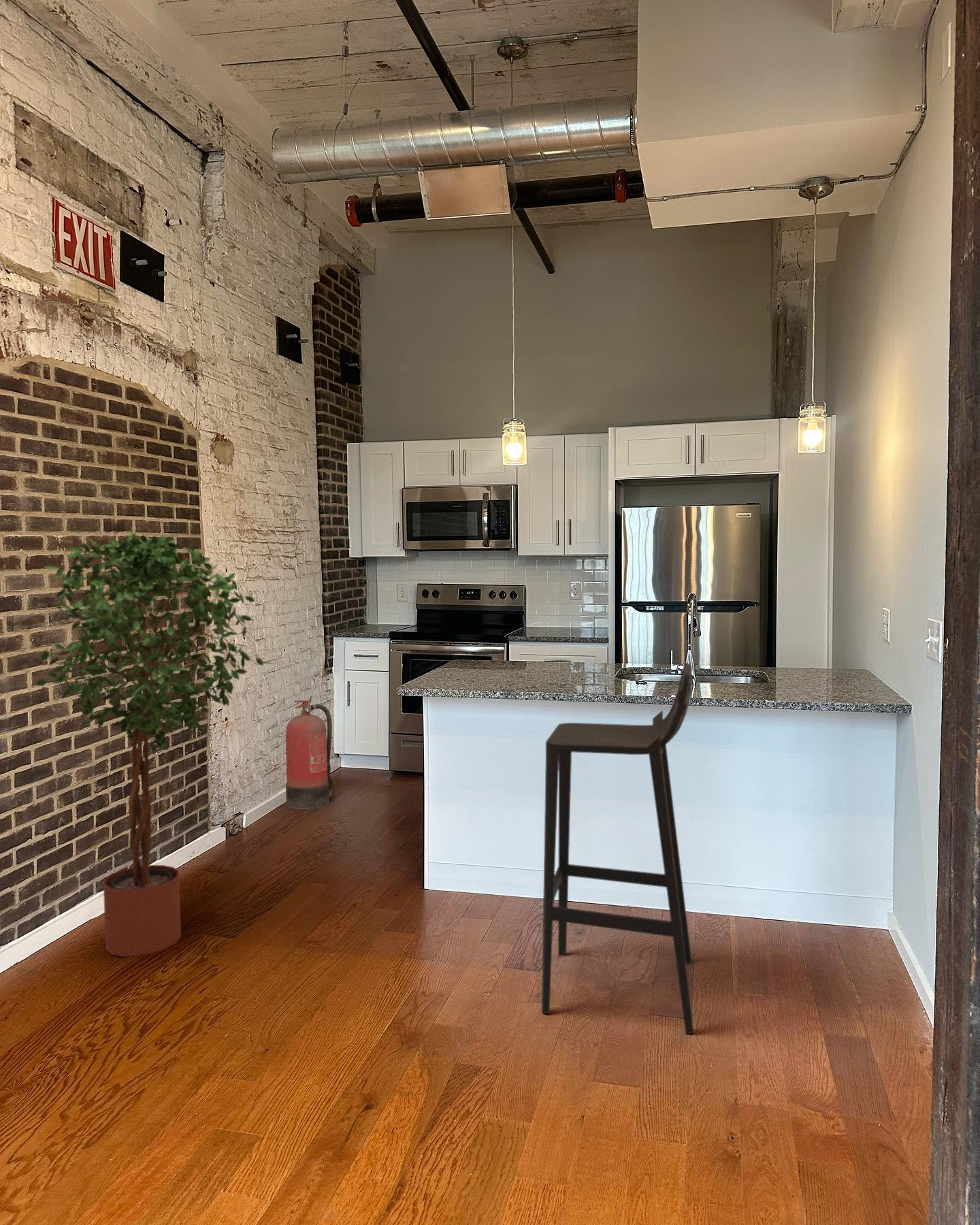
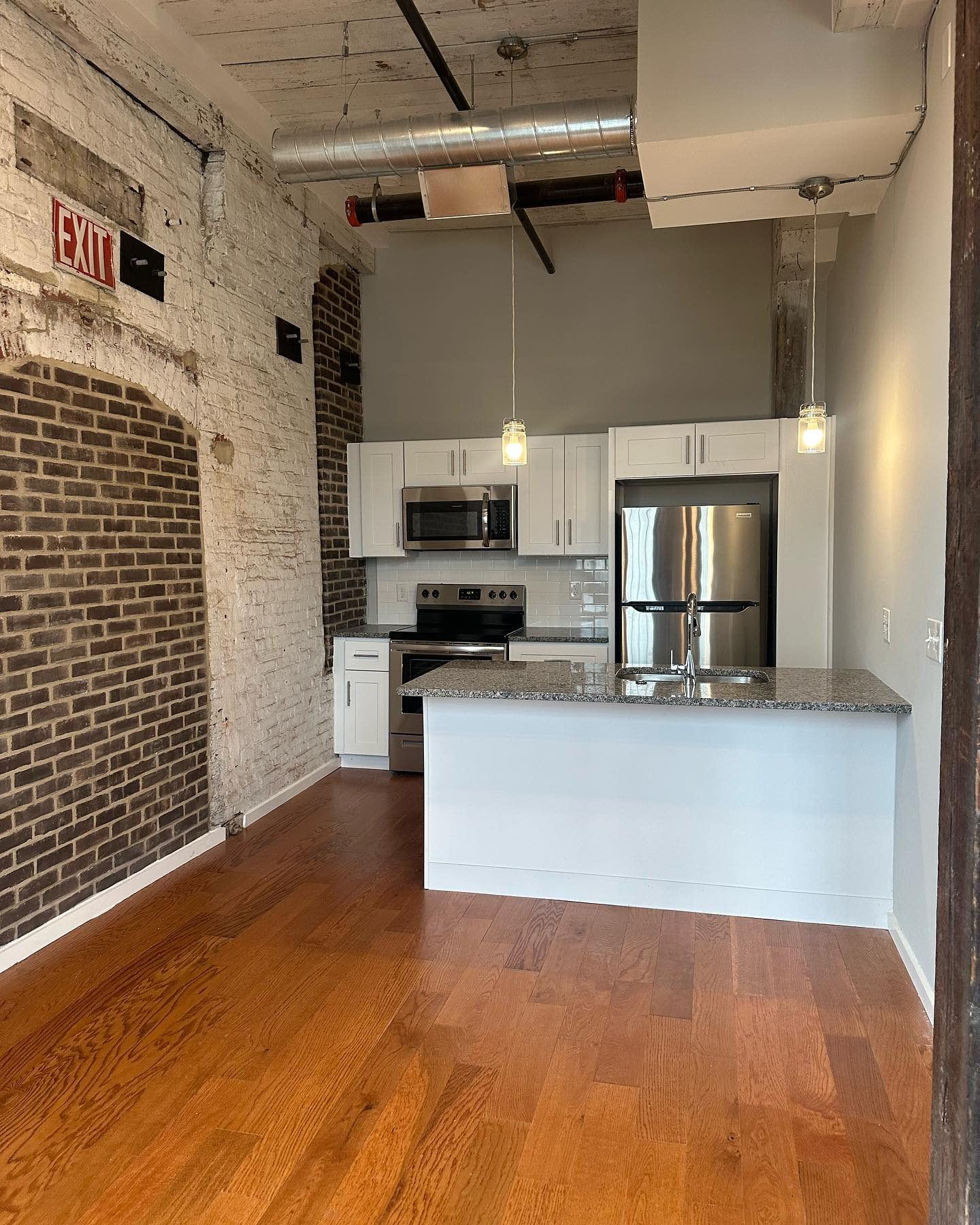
- potted tree (154, 740)
- bar stool (657, 821)
- fire extinguisher (310, 749)
